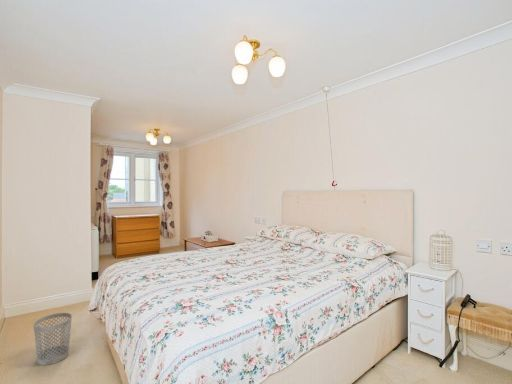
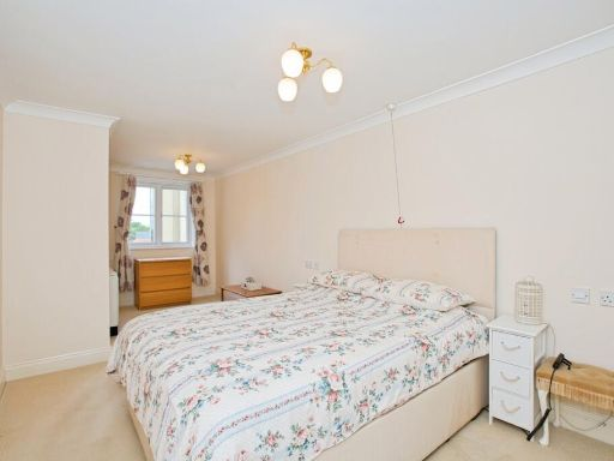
- wastebasket (53, 338)
